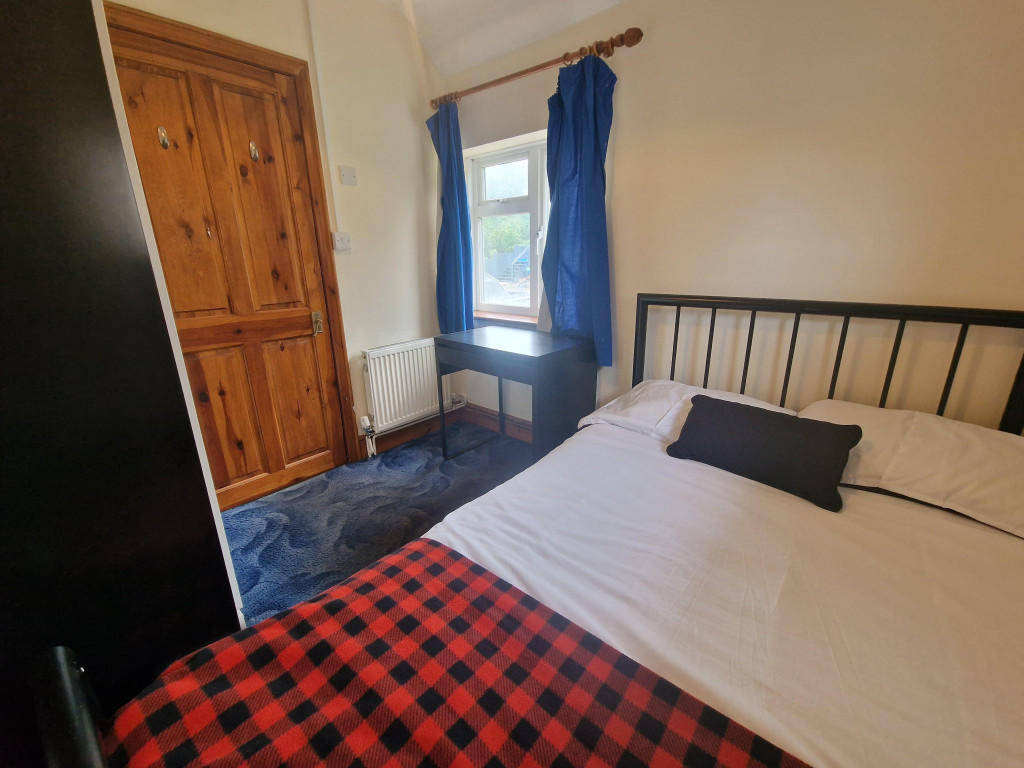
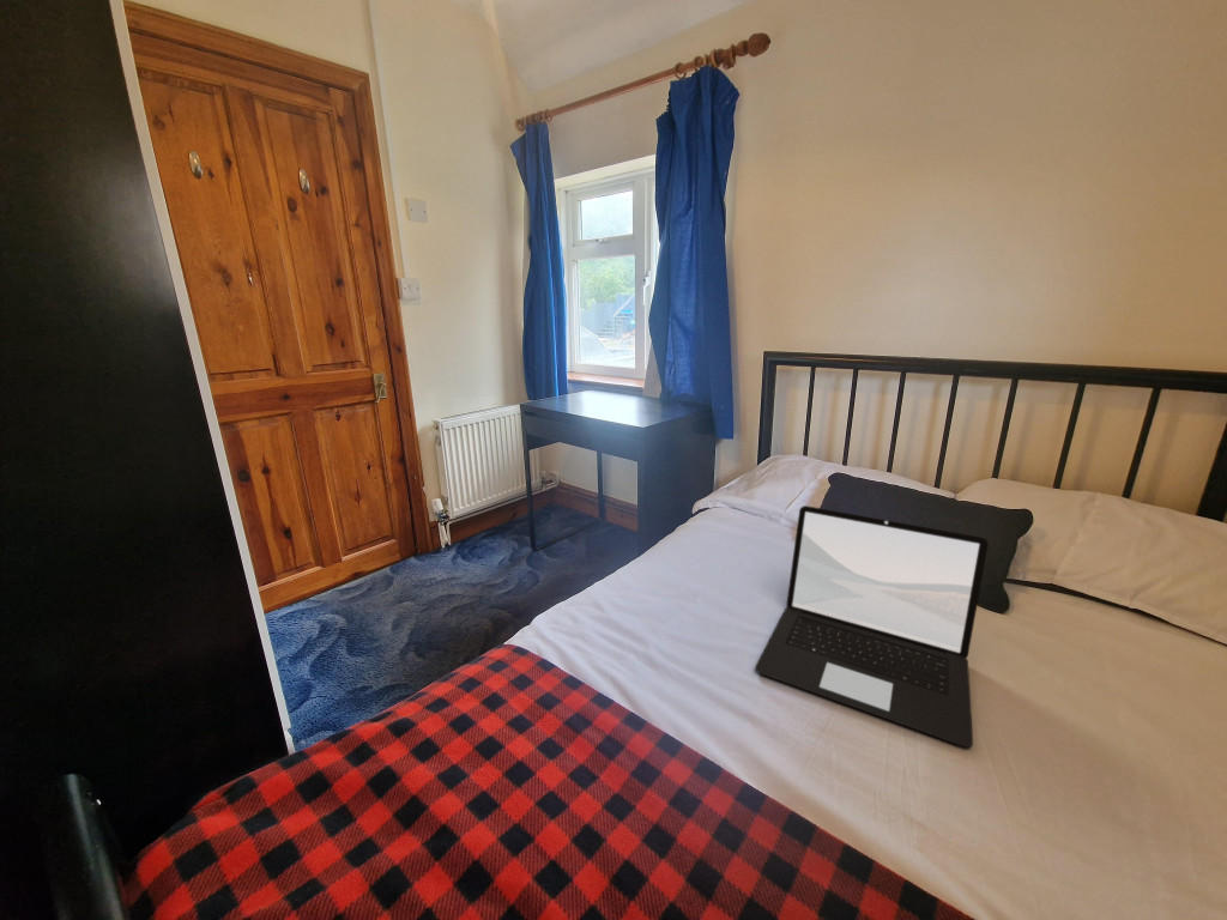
+ laptop (870, 605)
